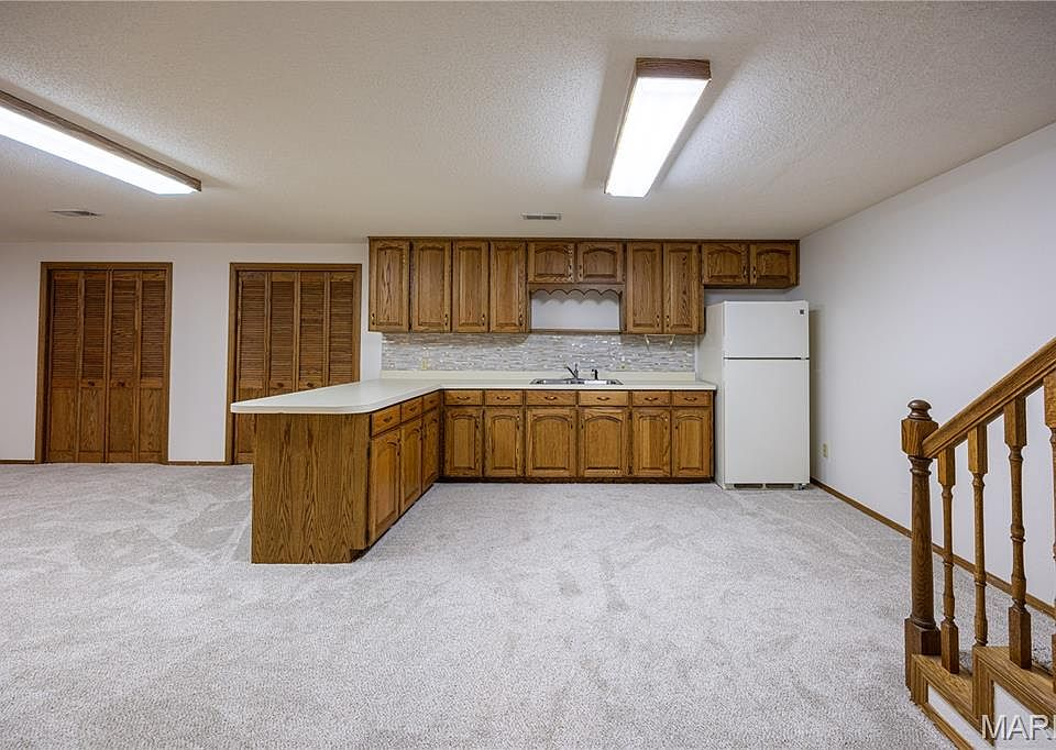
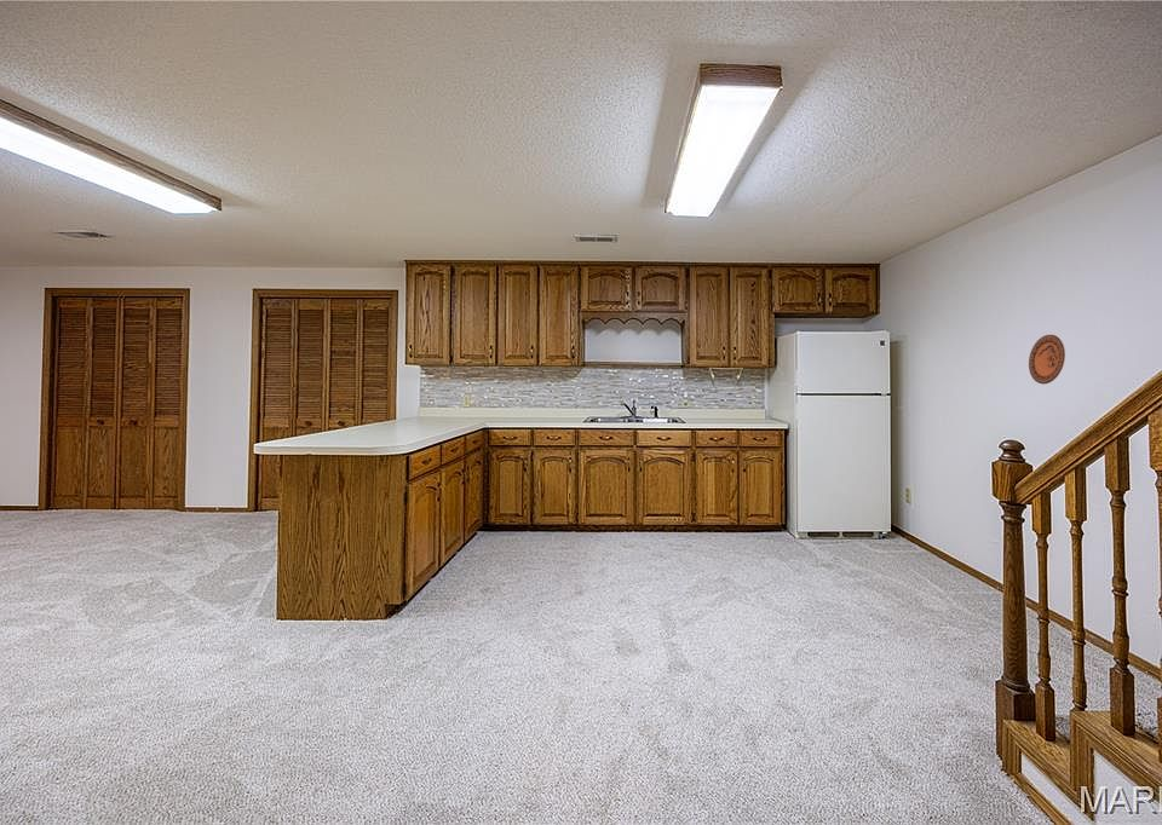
+ decorative plate (1047, 359)
